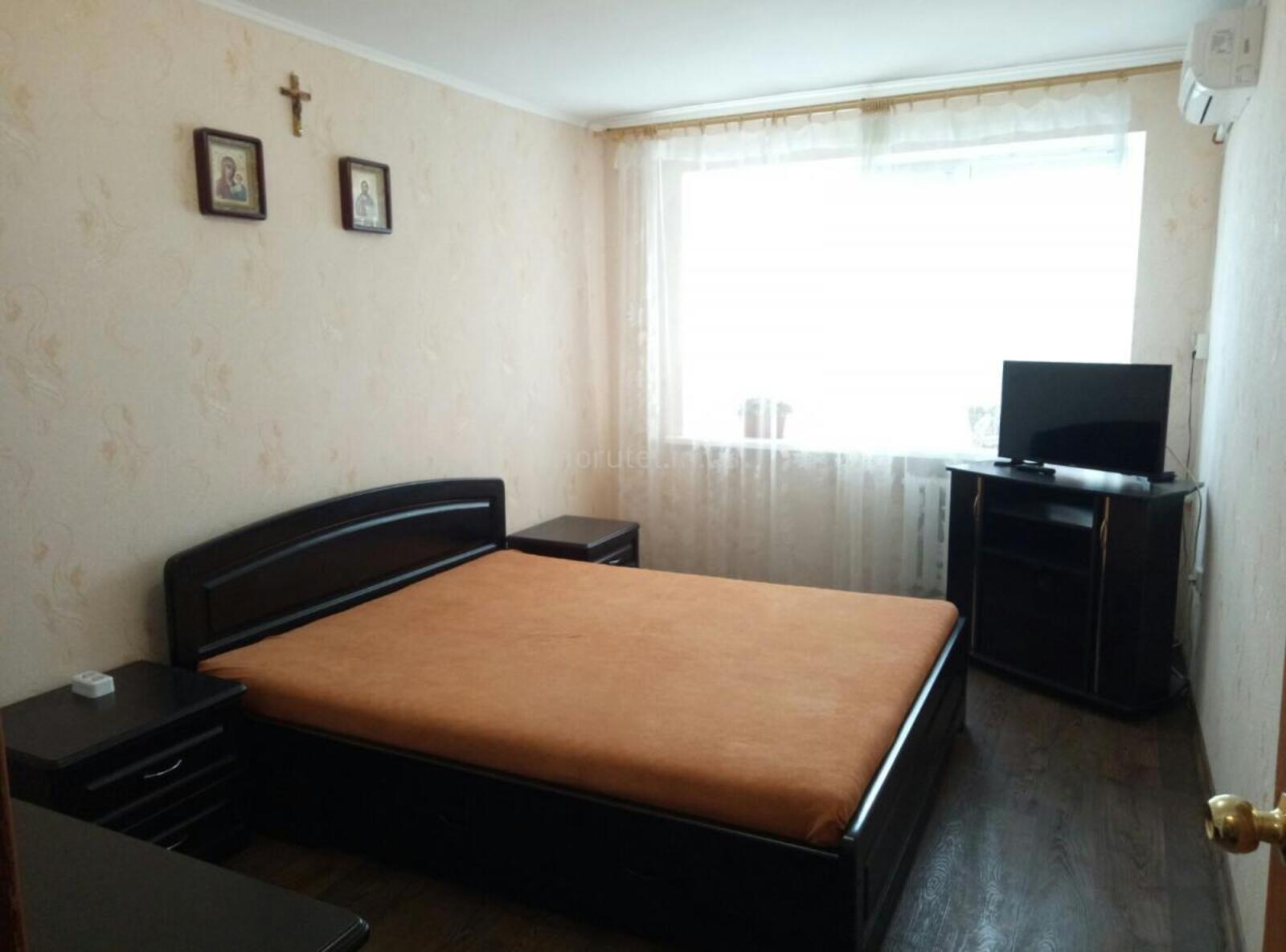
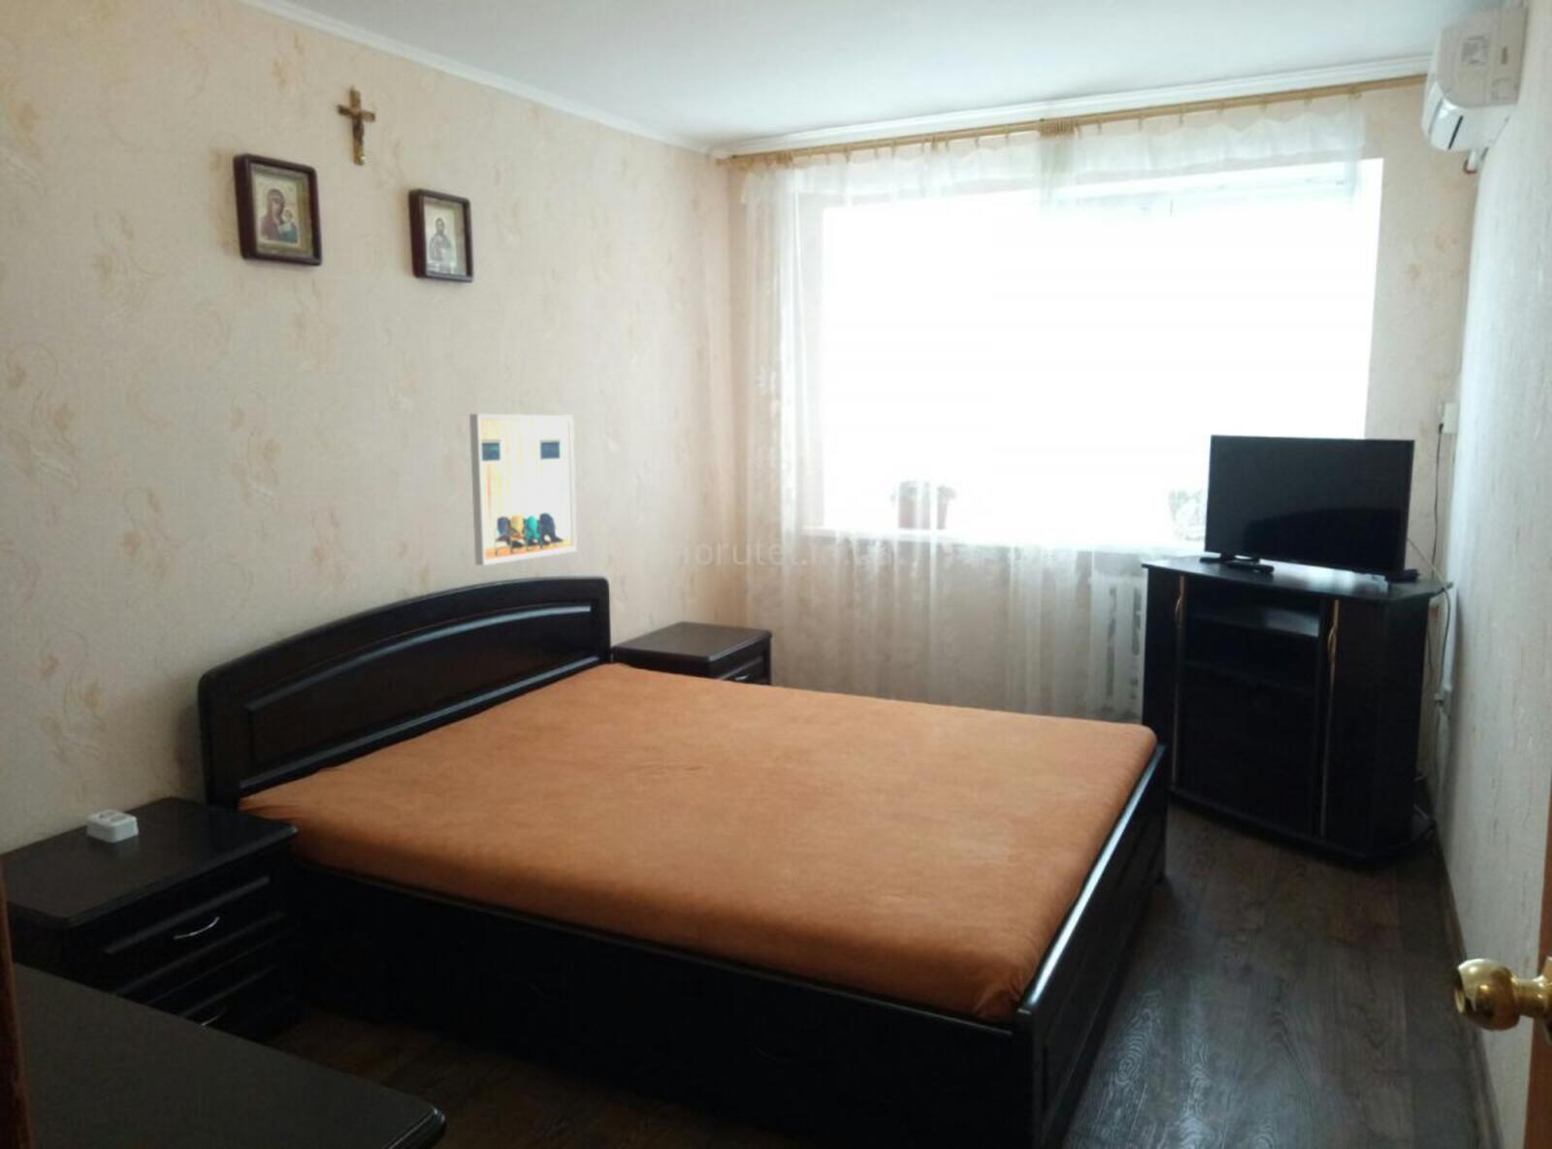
+ wall art (526, 486)
